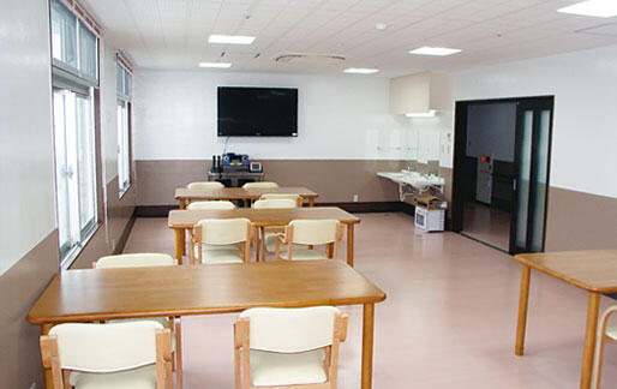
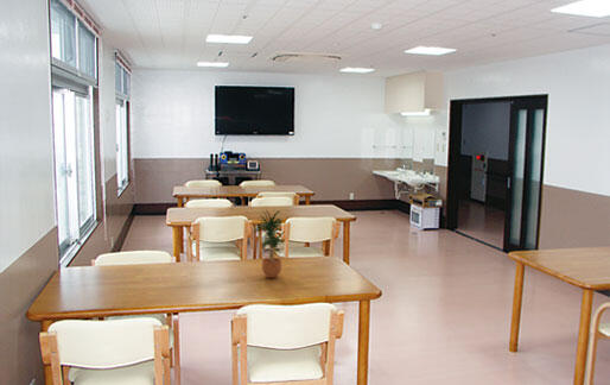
+ potted plant (268, 242)
